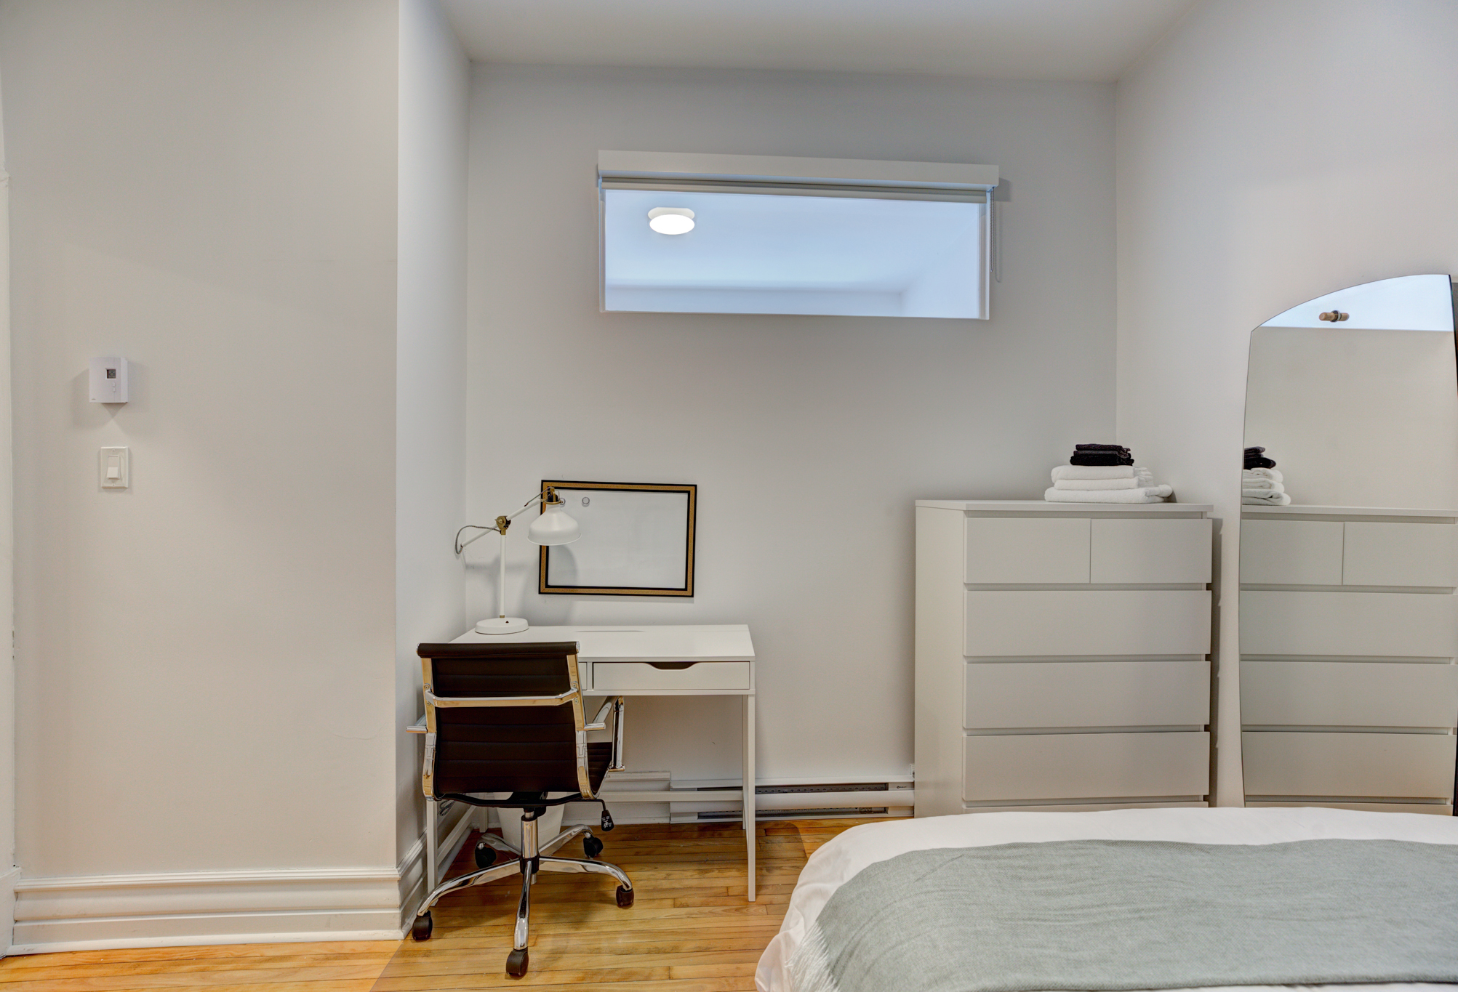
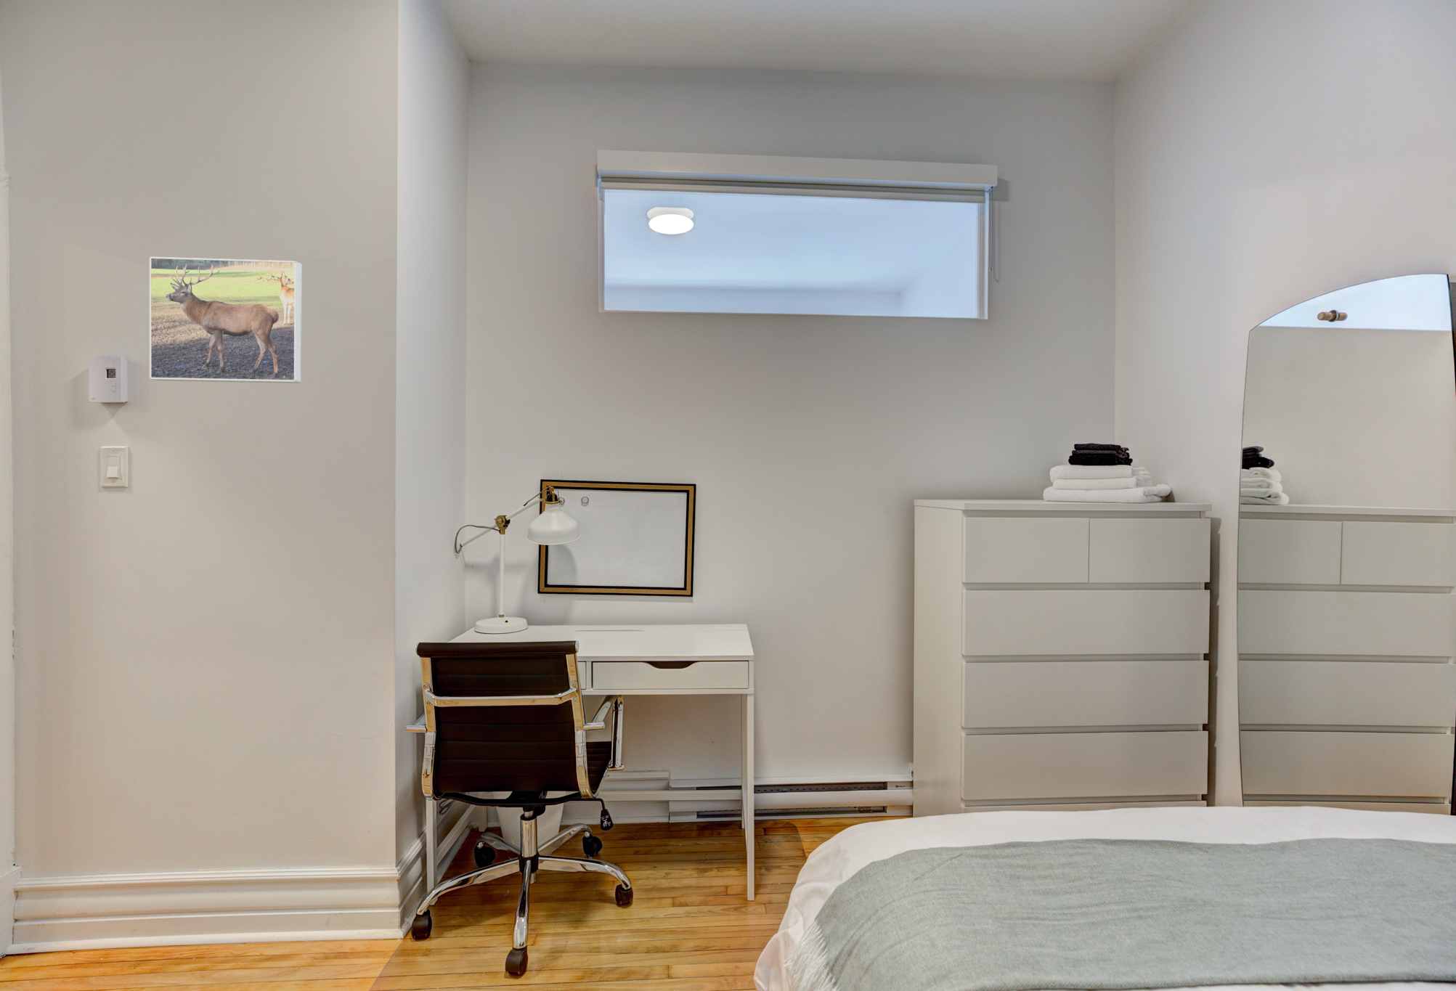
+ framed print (227, 321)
